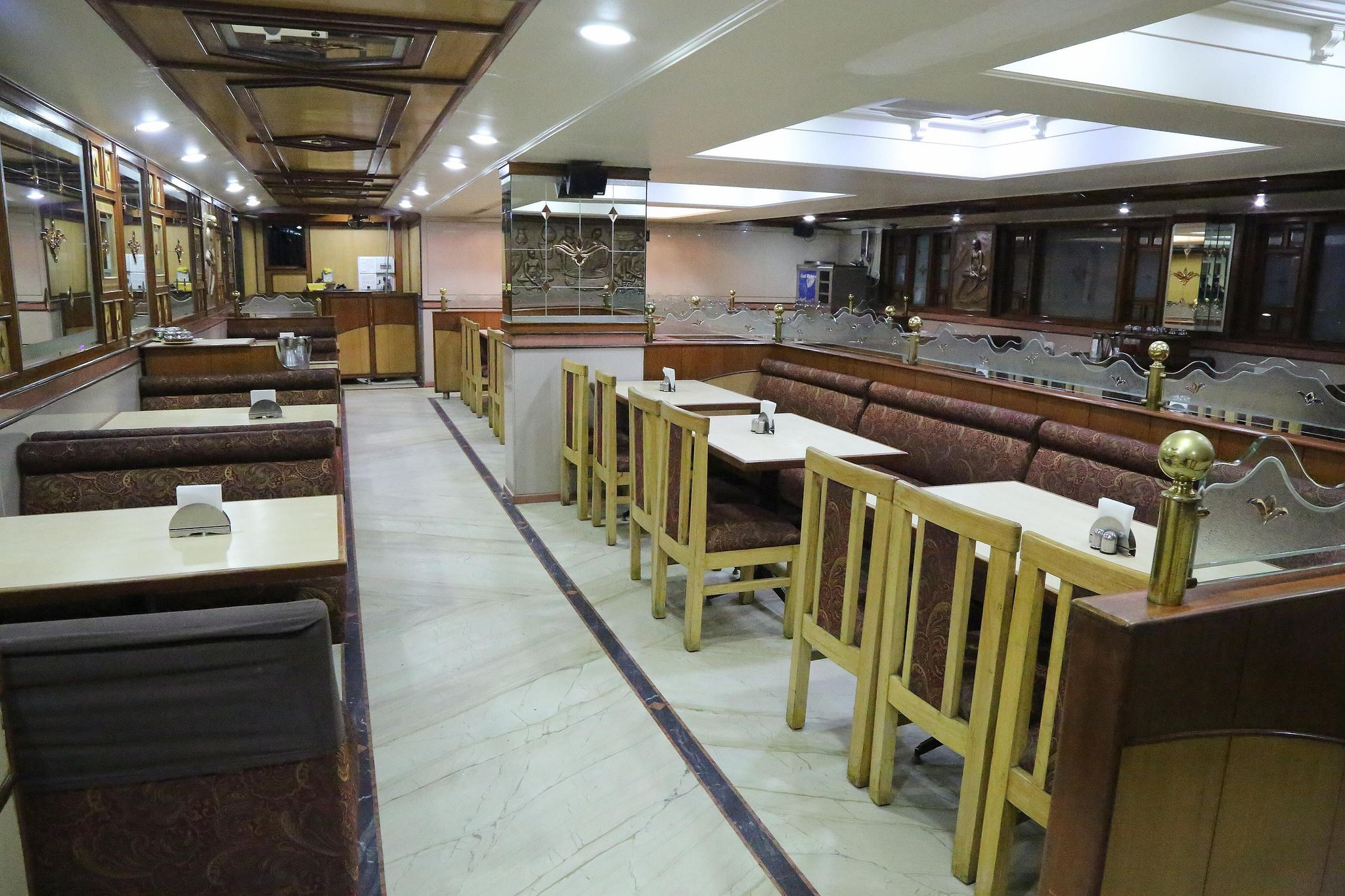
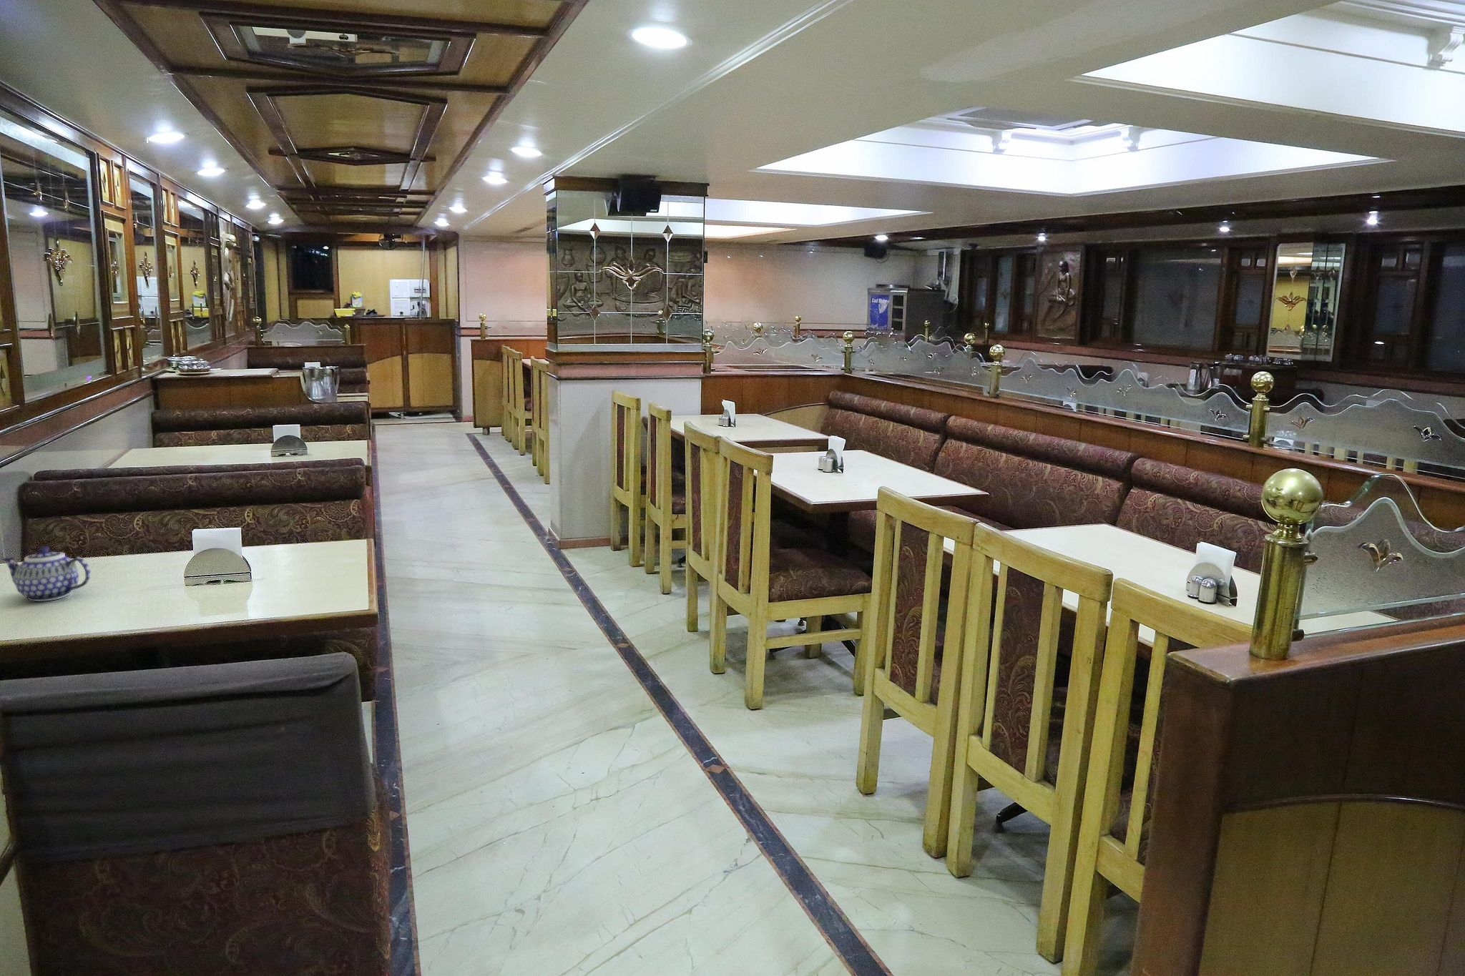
+ teapot (46, 571)
